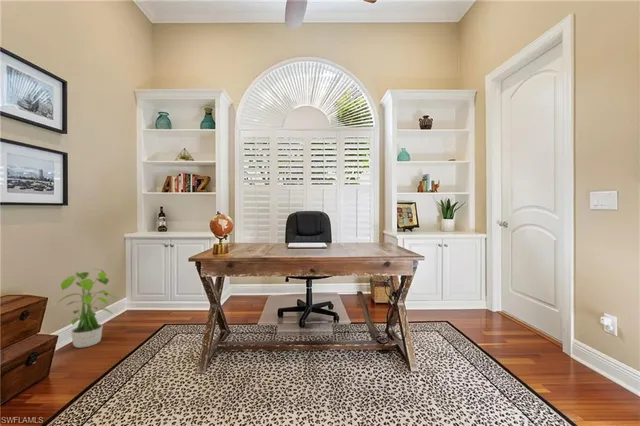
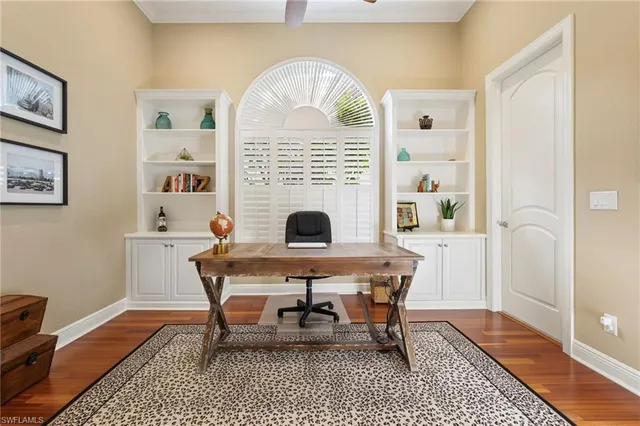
- potted plant (84, 308)
